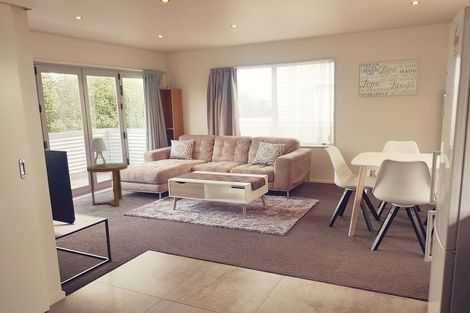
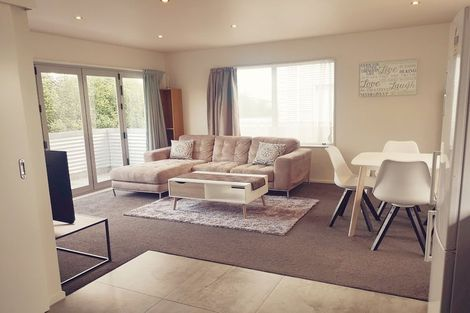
- table lamp (99, 152)
- side table (113, 184)
